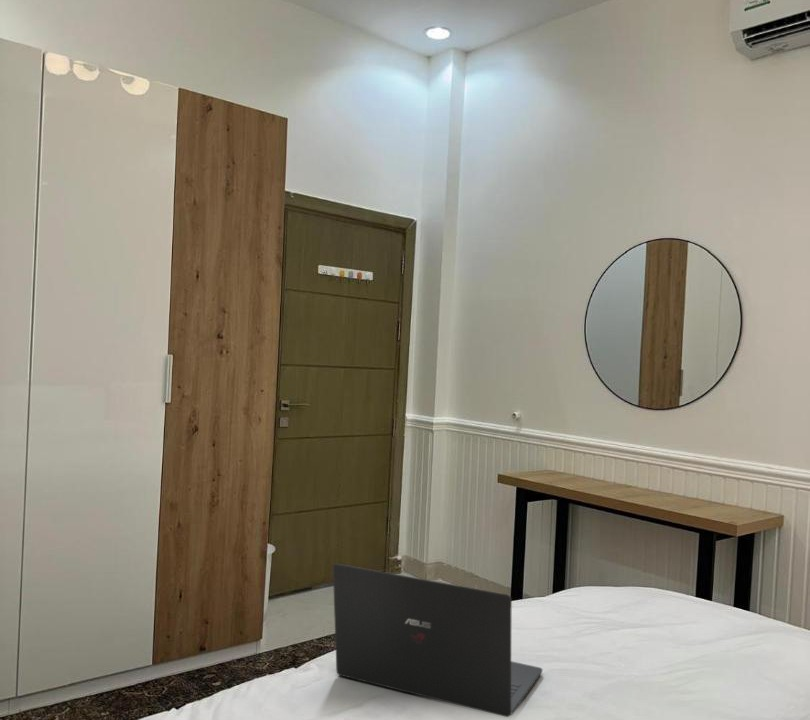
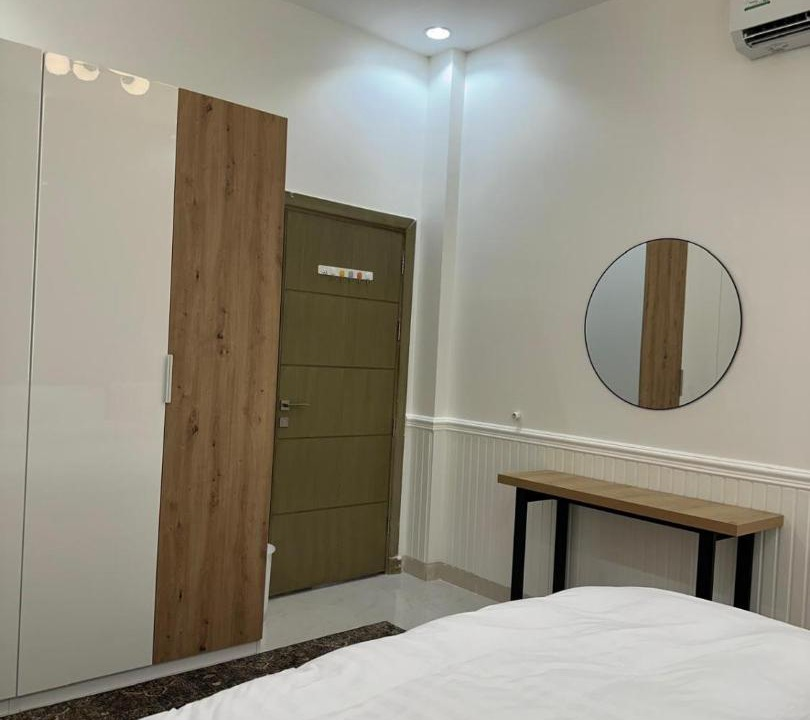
- laptop (441, 619)
